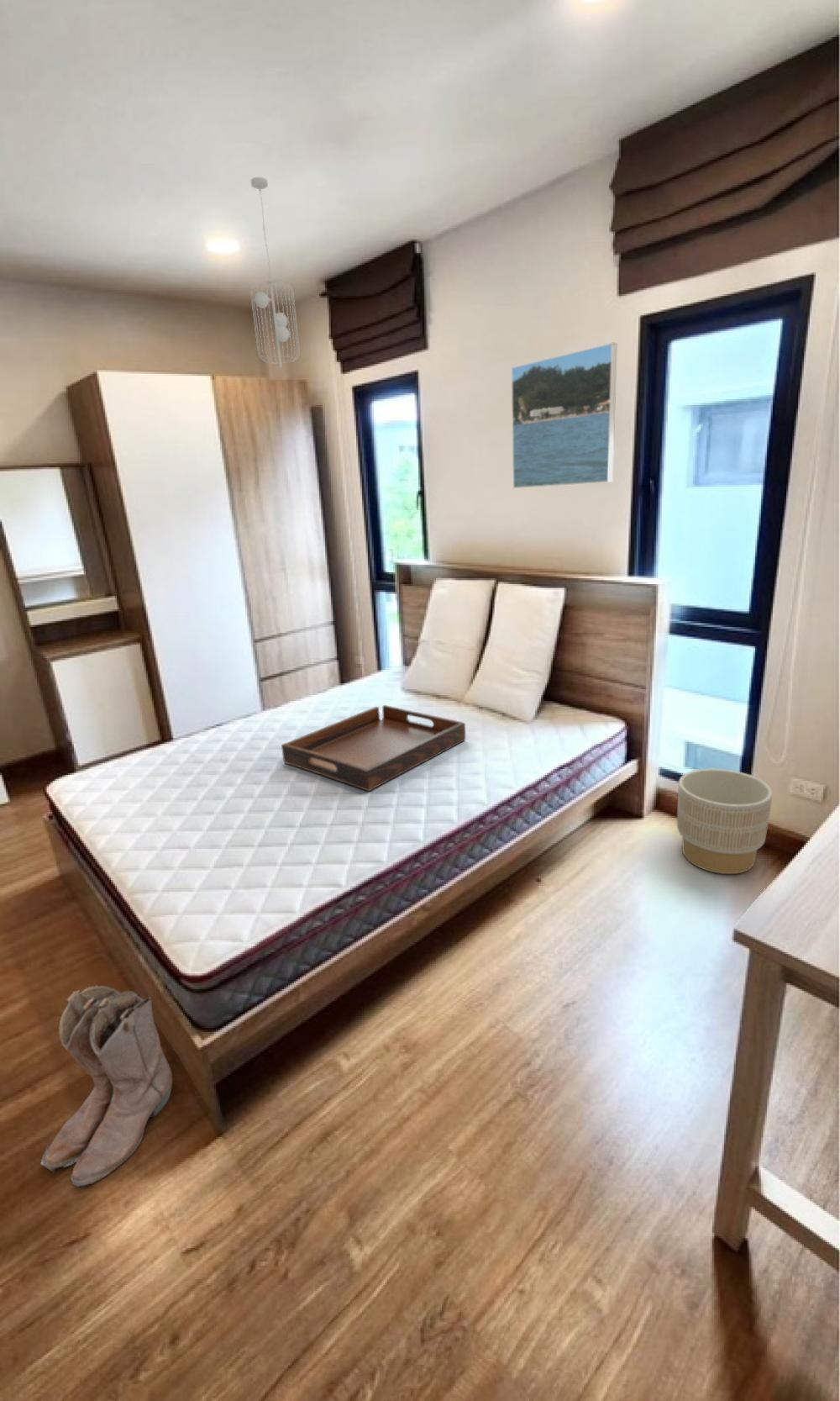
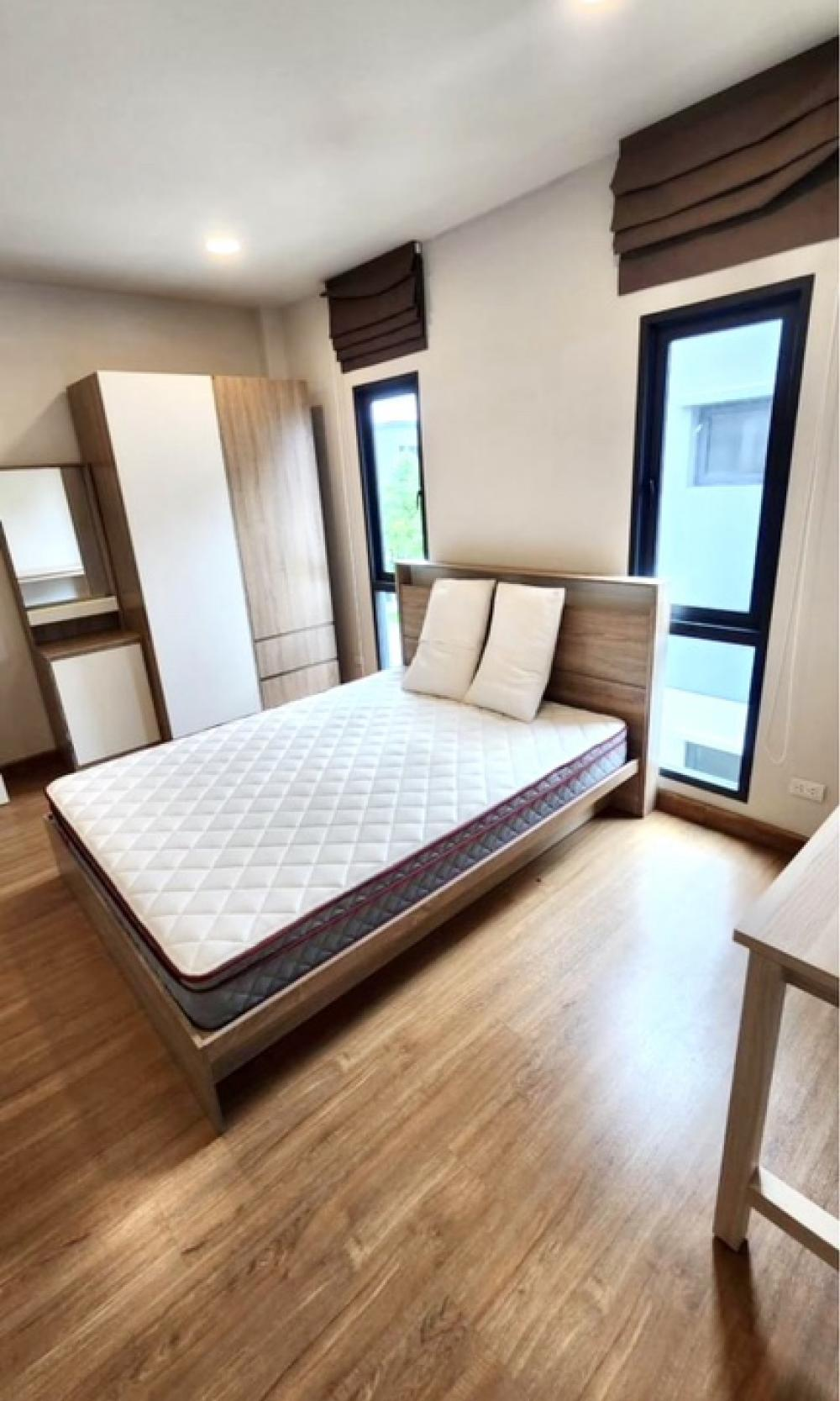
- boots (97, 1073)
- planter (721, 821)
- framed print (559, 422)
- serving tray (375, 741)
- pendant light (270, 277)
